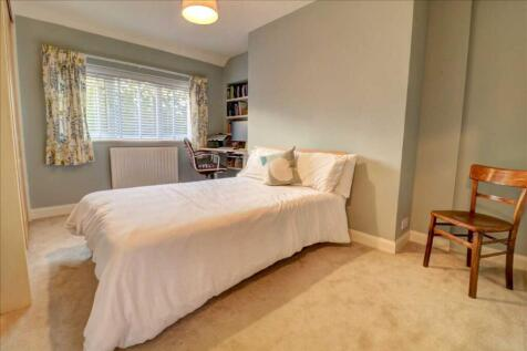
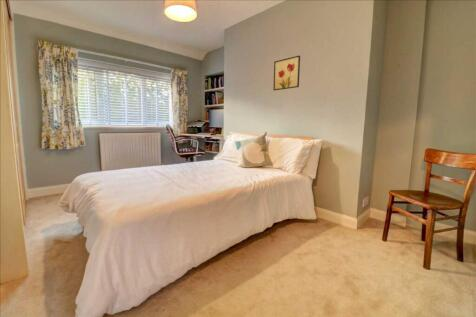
+ wall art (286, 74)
